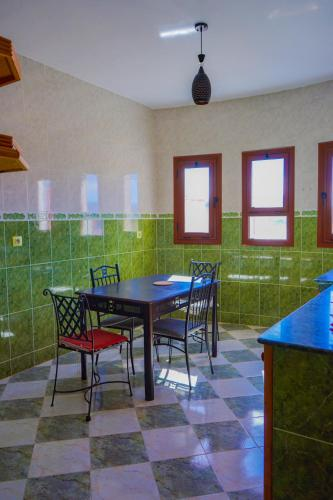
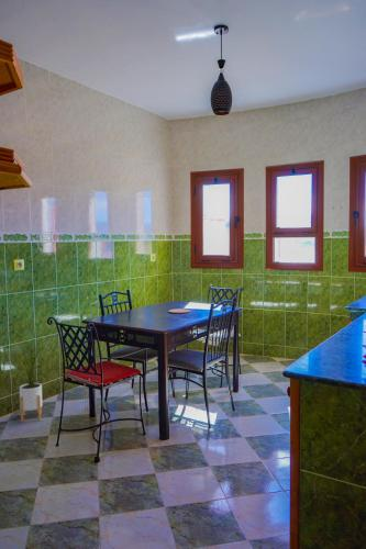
+ house plant (30, 376)
